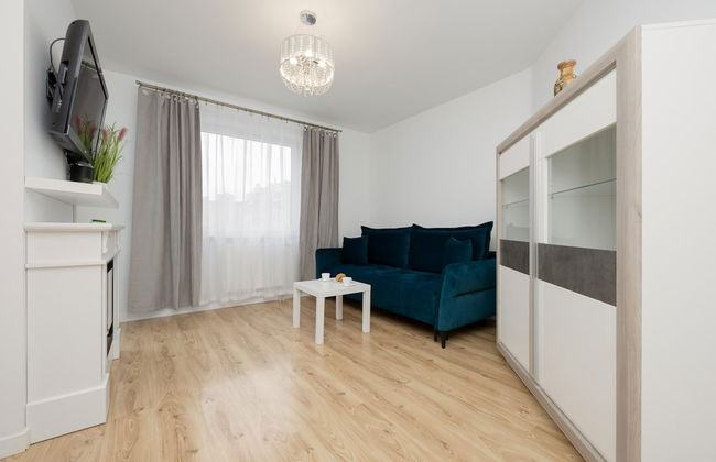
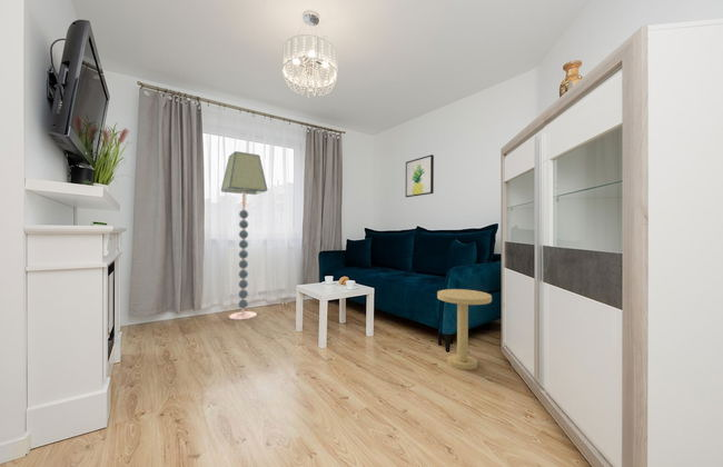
+ side table (463, 329)
+ floor lamp (244, 235)
+ wall art (418, 177)
